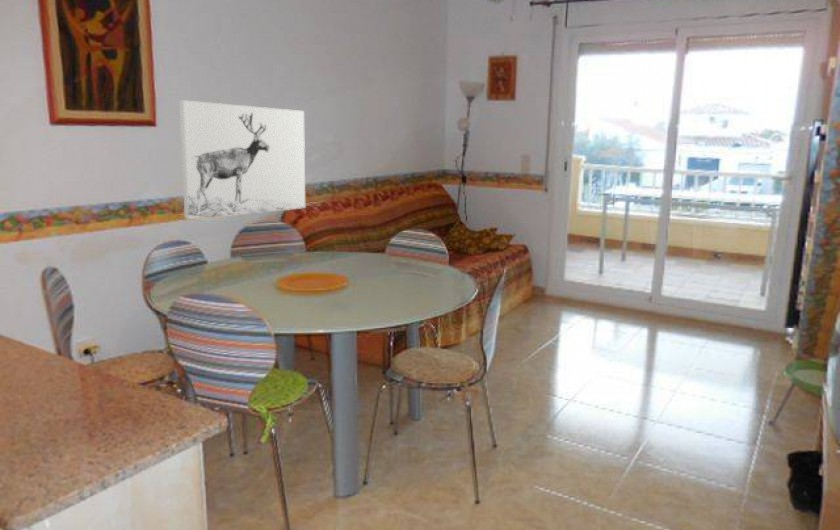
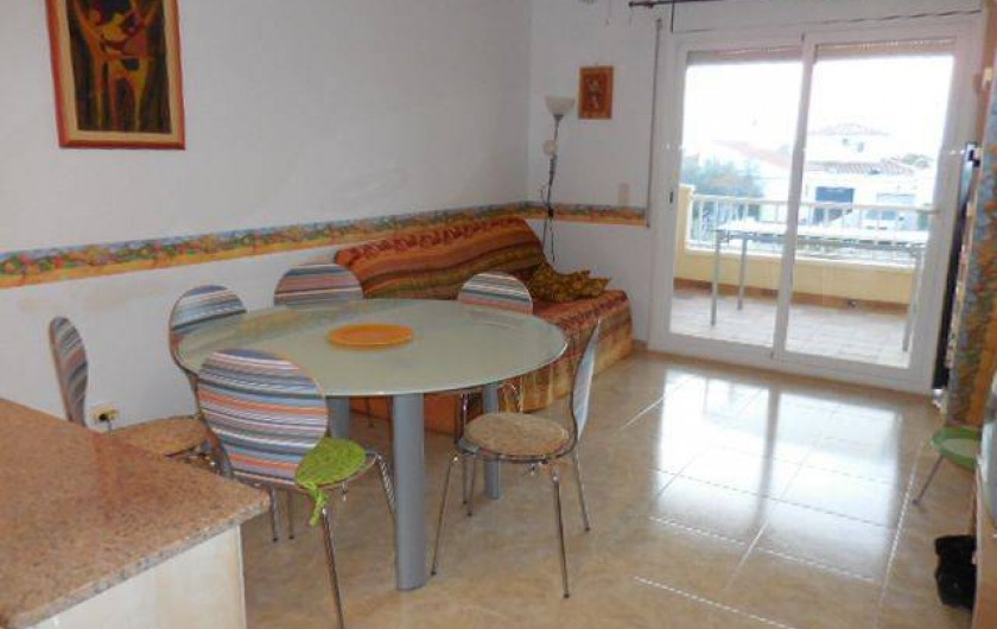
- wall art (249, 160)
